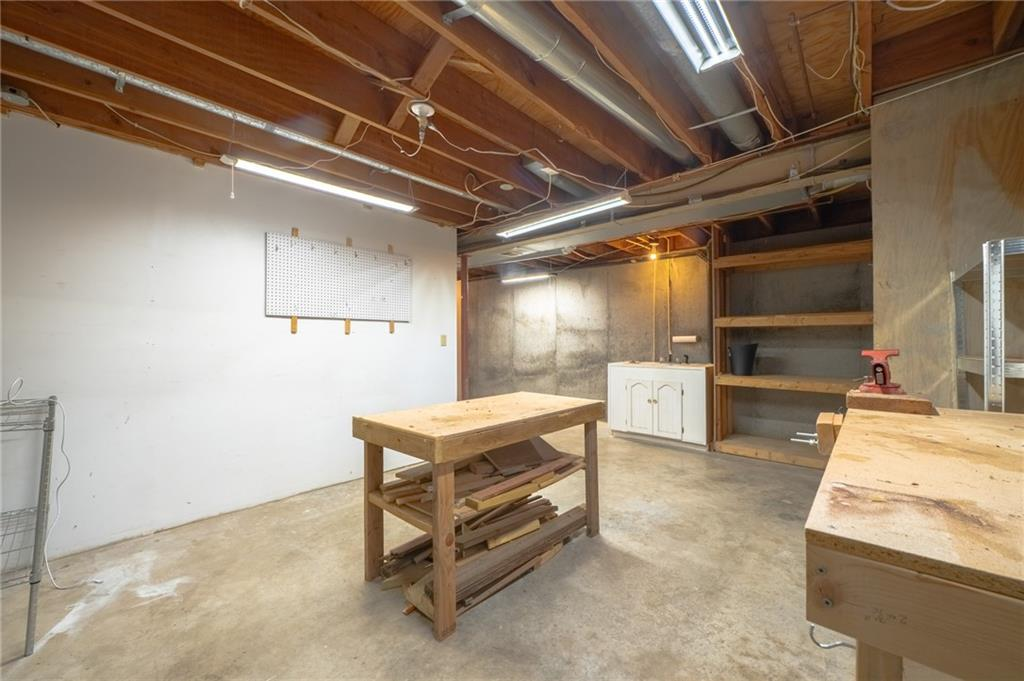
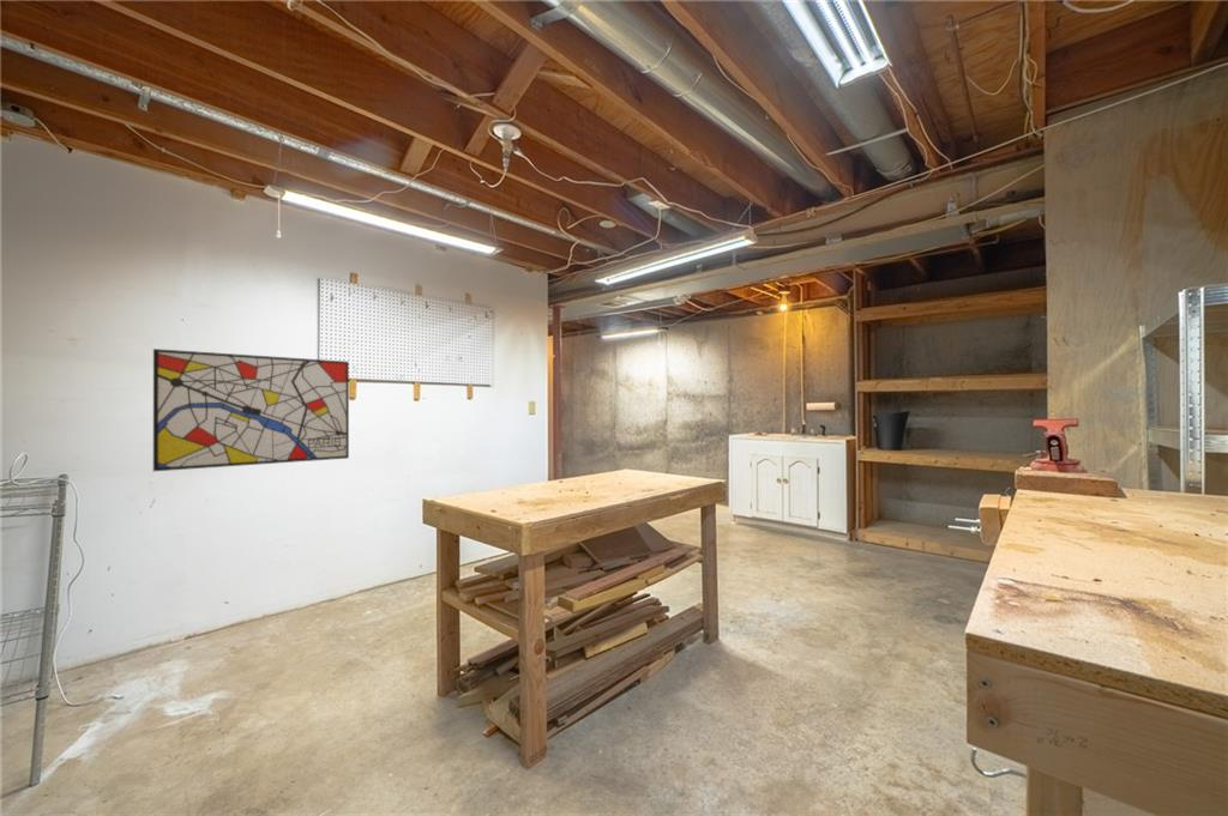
+ wall art (261, 410)
